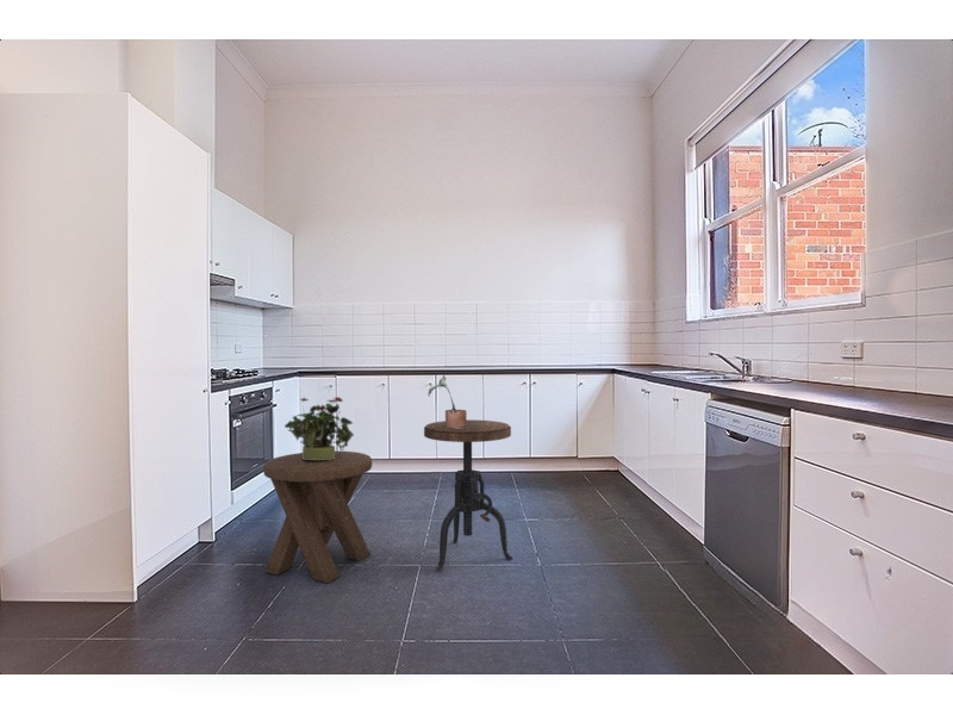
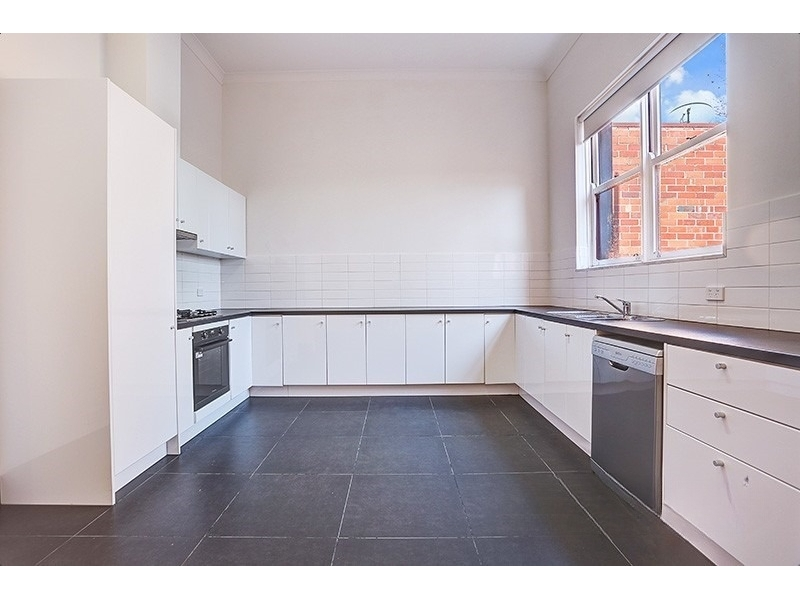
- music stool (319, 511)
- potted plant (319, 425)
- potted plant (451, 400)
- side table (467, 490)
